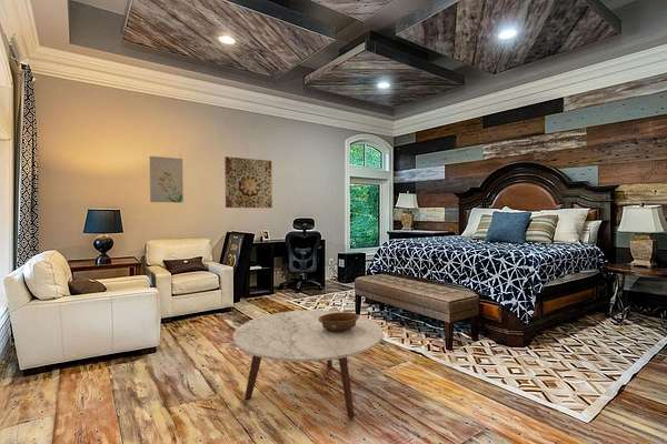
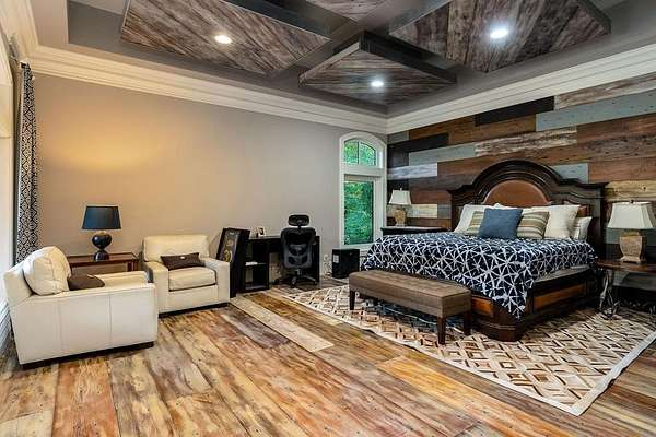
- coffee table (309, 361)
- decorative bowl (338, 322)
- wall art (167, 180)
- wall art (249, 183)
